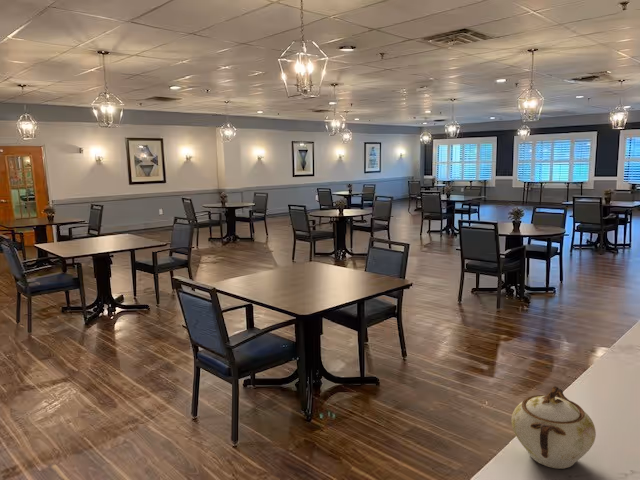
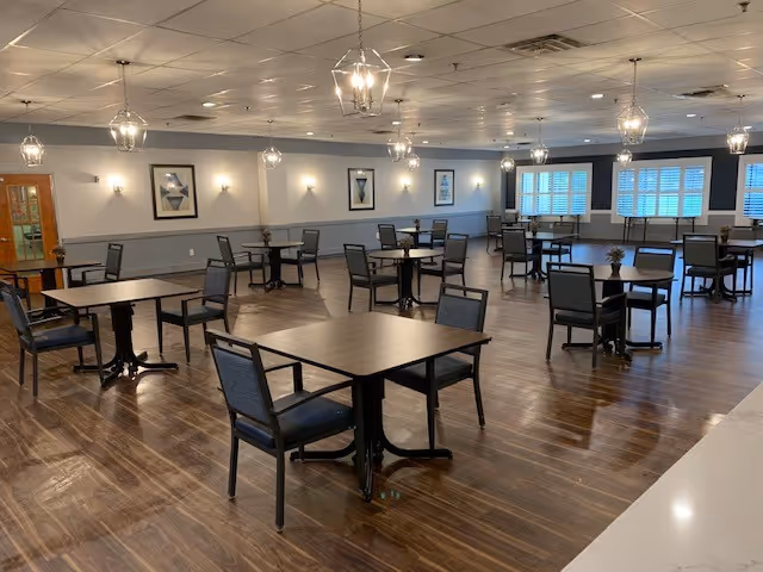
- sugar bowl (552, 421)
